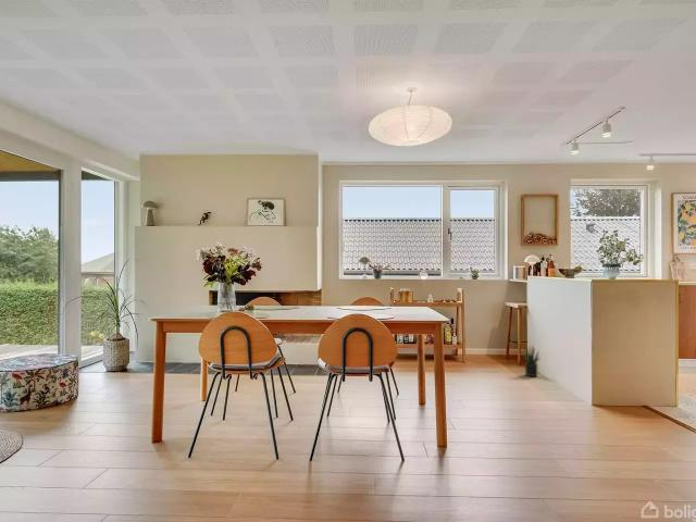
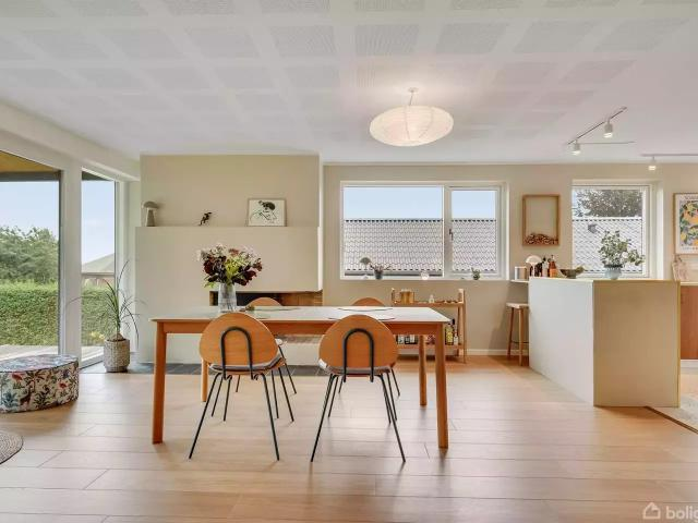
- potted plant (530, 360)
